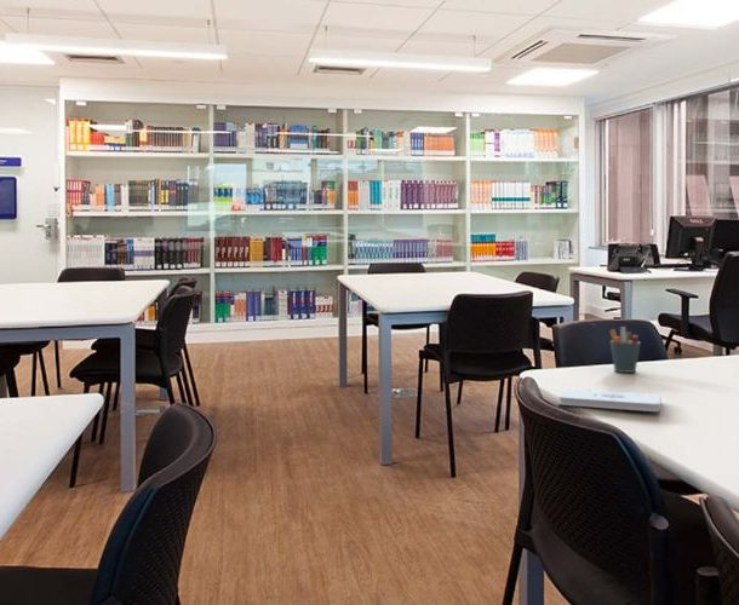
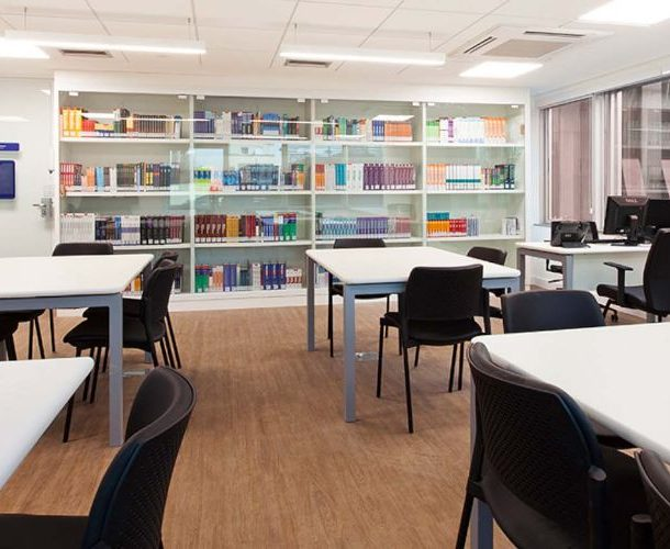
- pen holder (624, 348)
- notepad (609, 399)
